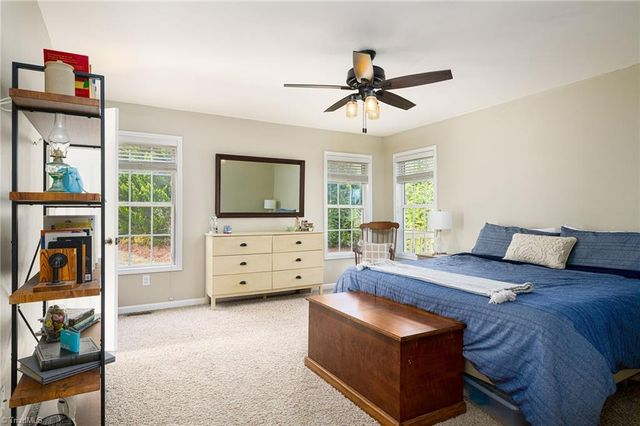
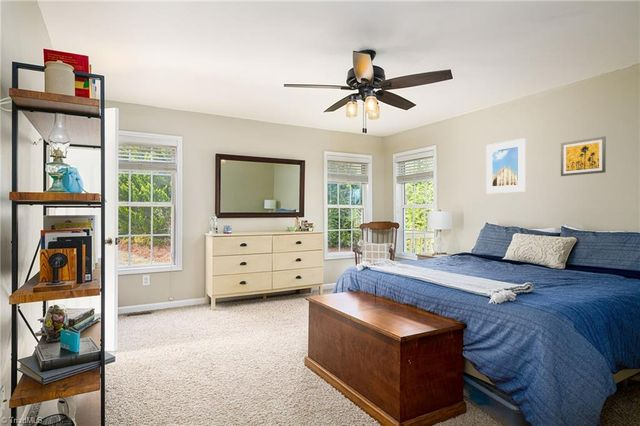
+ wall art (582, 157)
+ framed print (505, 167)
